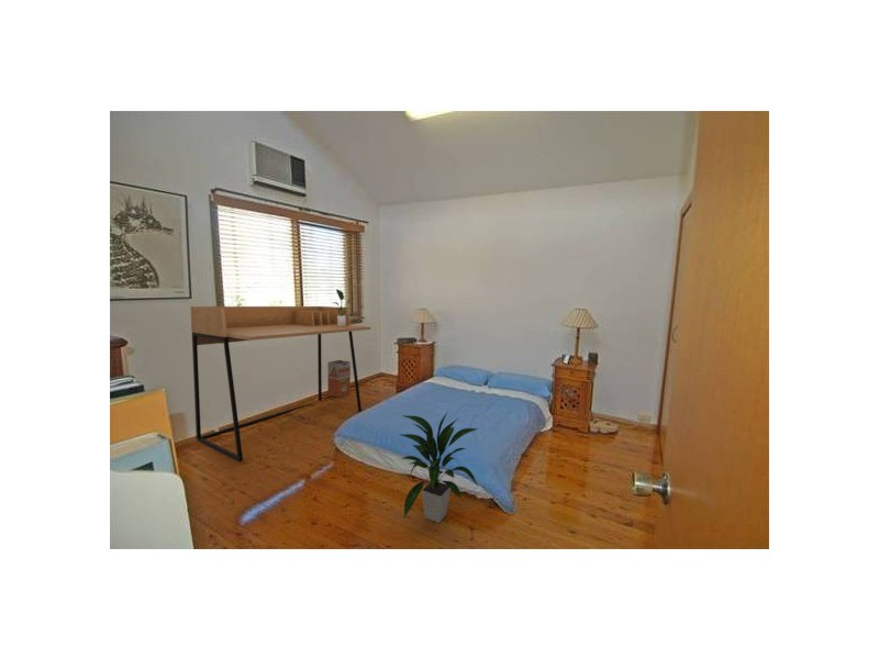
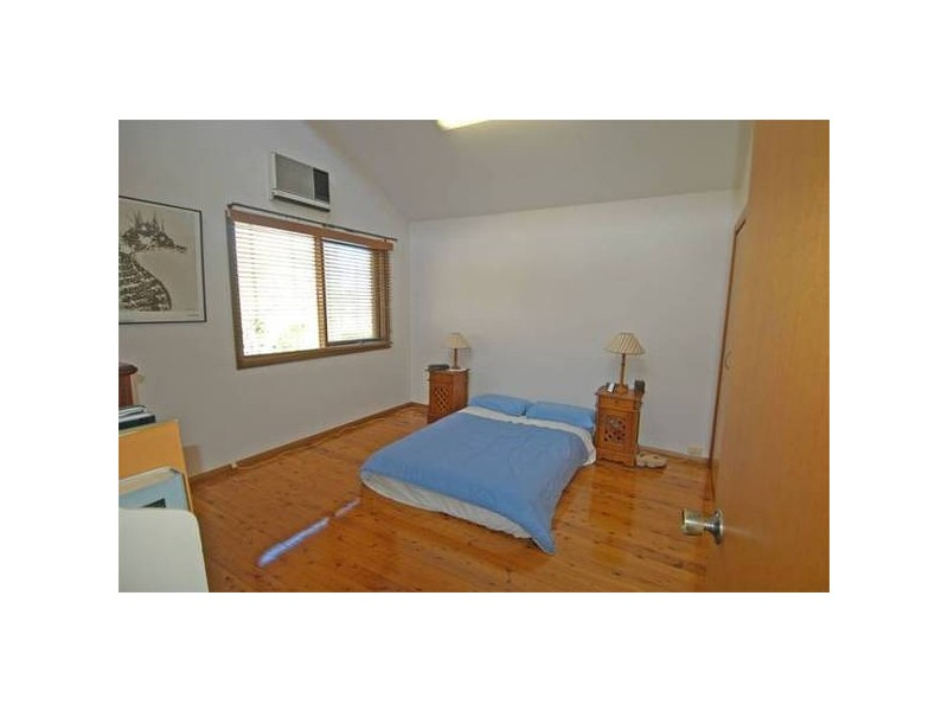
- potted plant (342, 308)
- indoor plant (433, 463)
- waste bin (340, 377)
- desk (319, 368)
